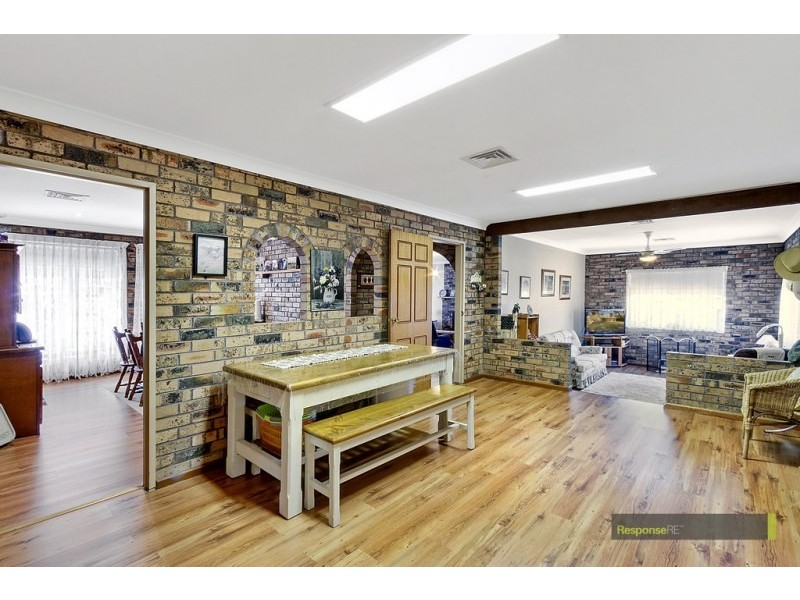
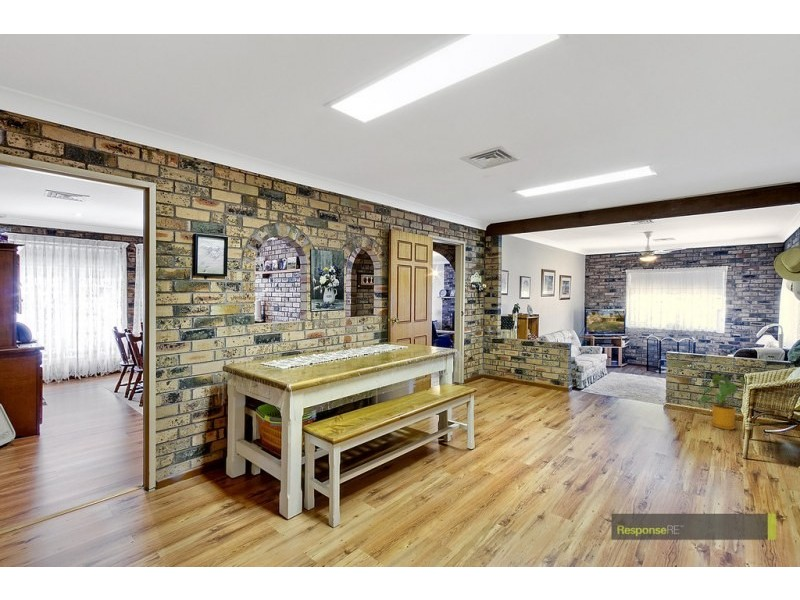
+ house plant (722, 401)
